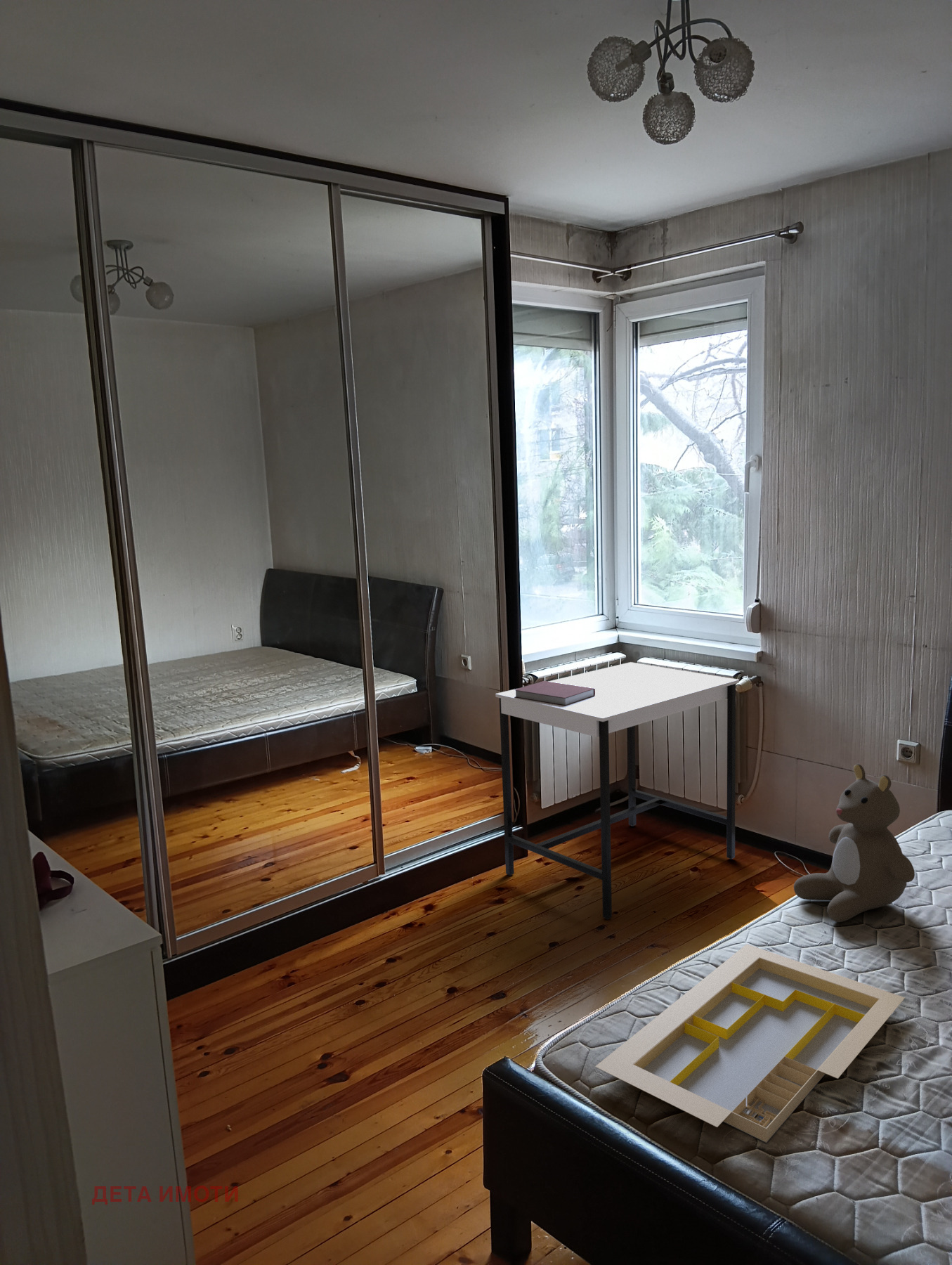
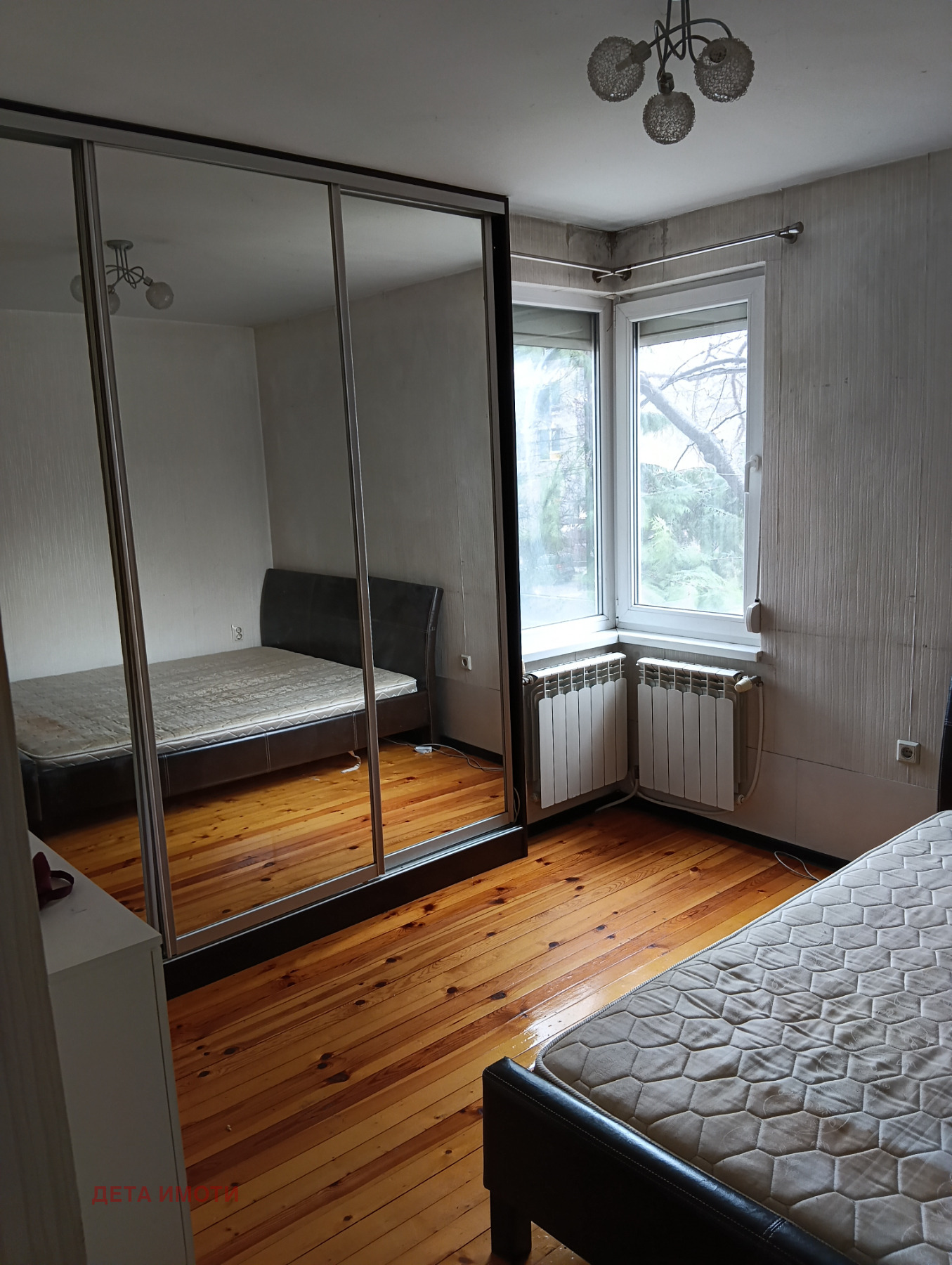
- teddy bear (852, 839)
- serving tray (757, 1036)
- desk (628, 778)
- notebook (554, 692)
